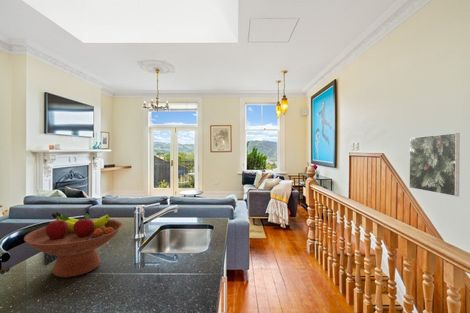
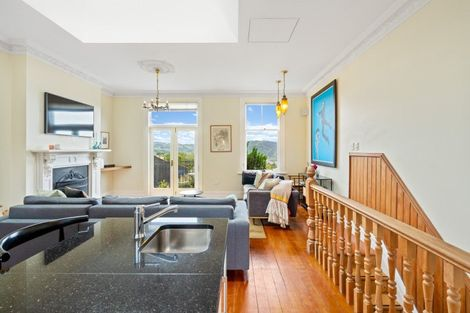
- fruit bowl (77, 241)
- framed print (431, 163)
